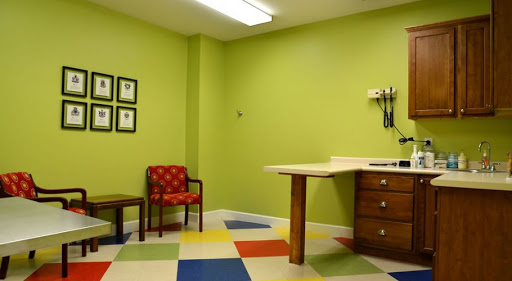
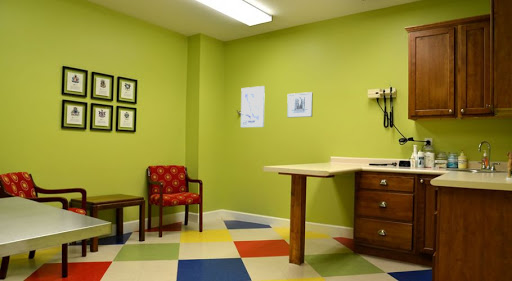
+ wall art (299, 105)
+ wall art (252, 107)
